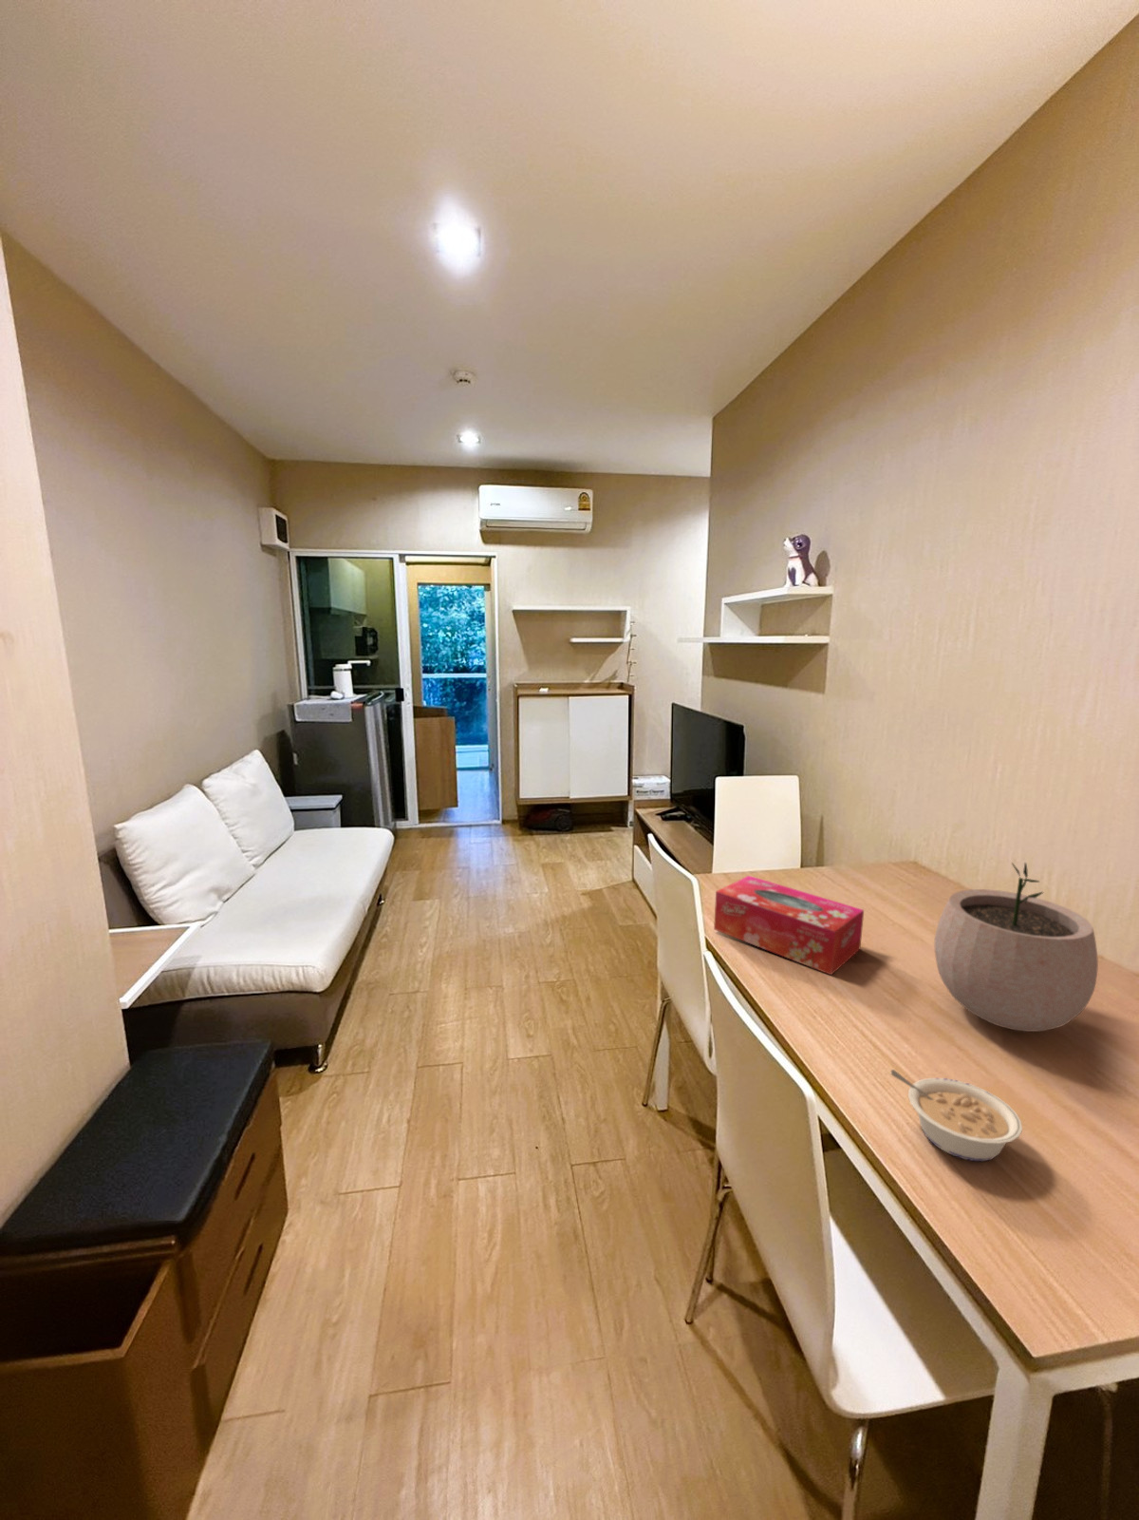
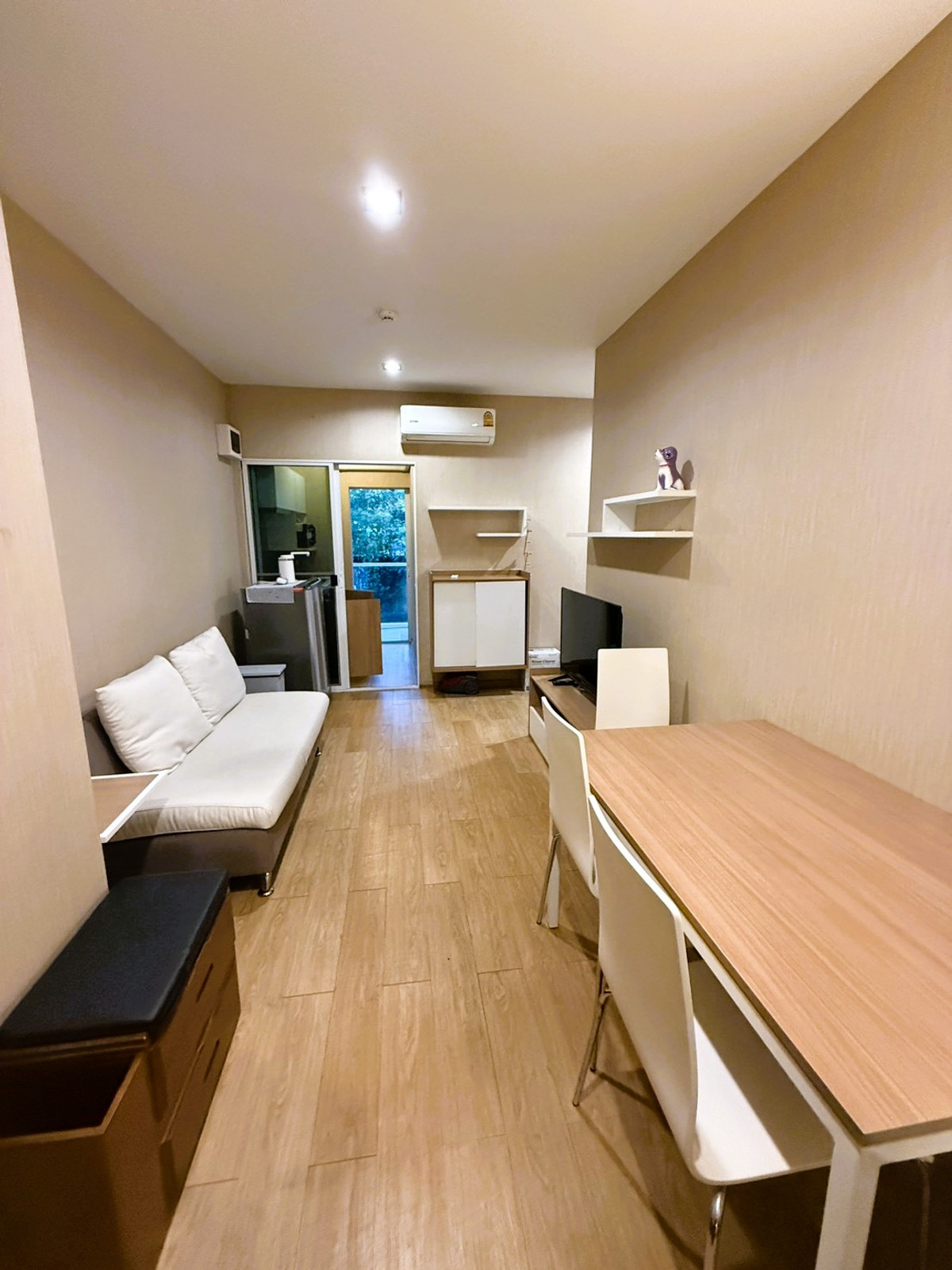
- plant pot (1012, 942)
- legume (957, 1119)
- tissue box (785, 919)
